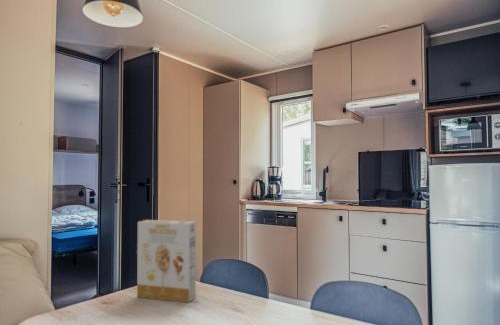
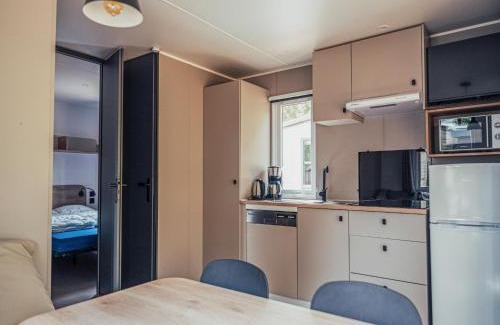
- cereal box (166, 259)
